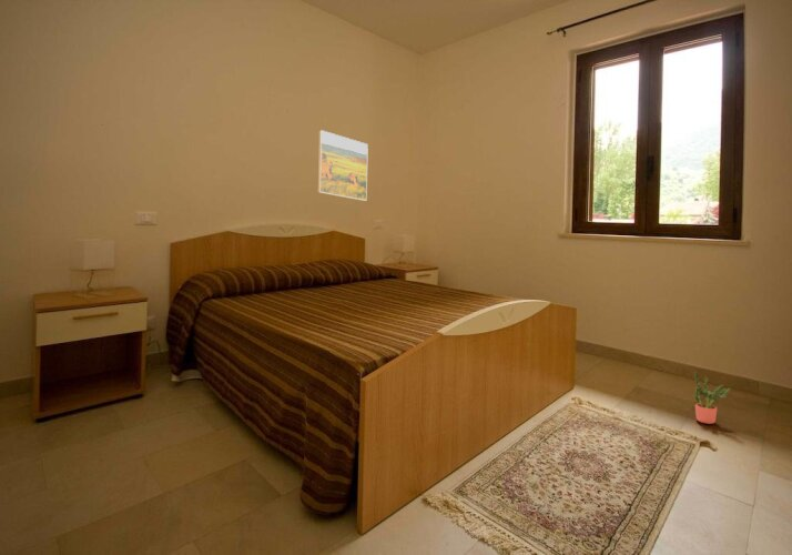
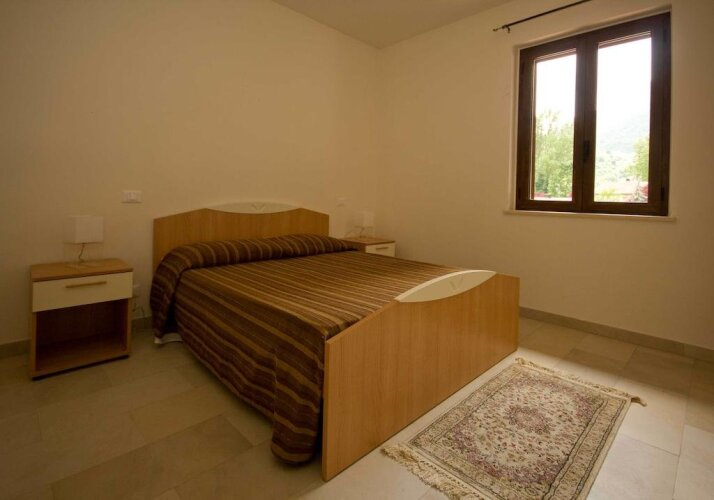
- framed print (344, 167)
- potted plant (712, 396)
